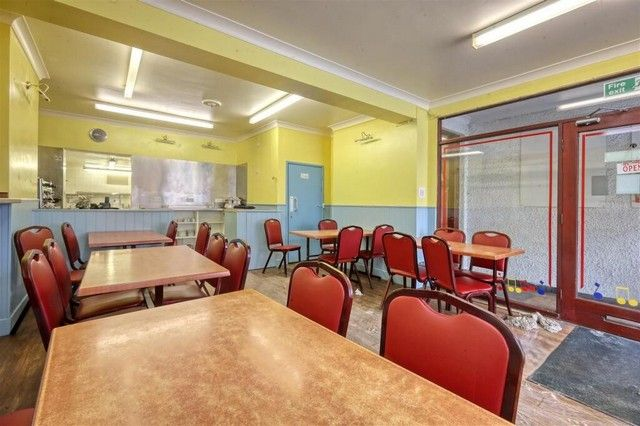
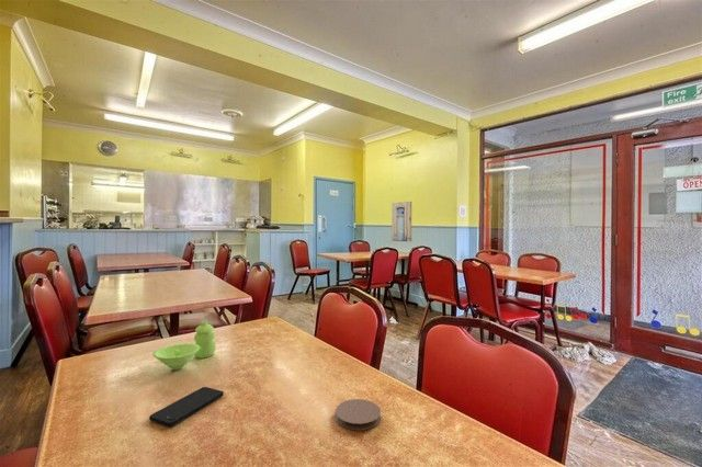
+ smartphone (189, 405)
+ wall art (401, 221)
+ condiment set (188, 345)
+ coaster (358, 413)
